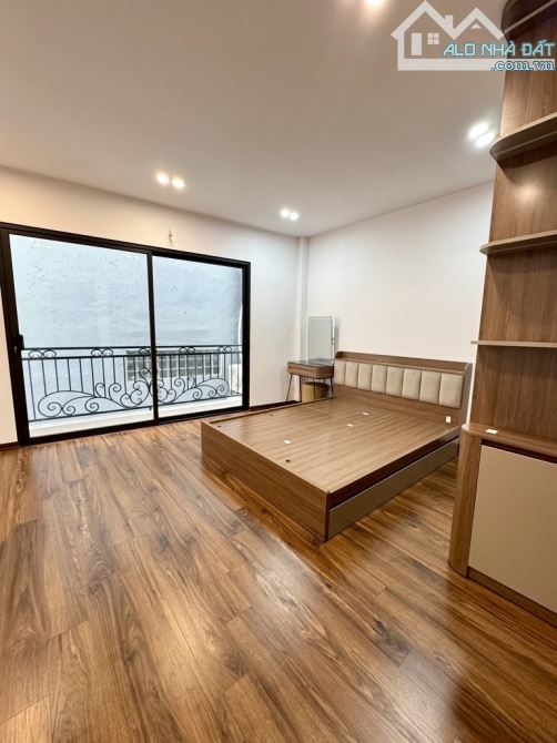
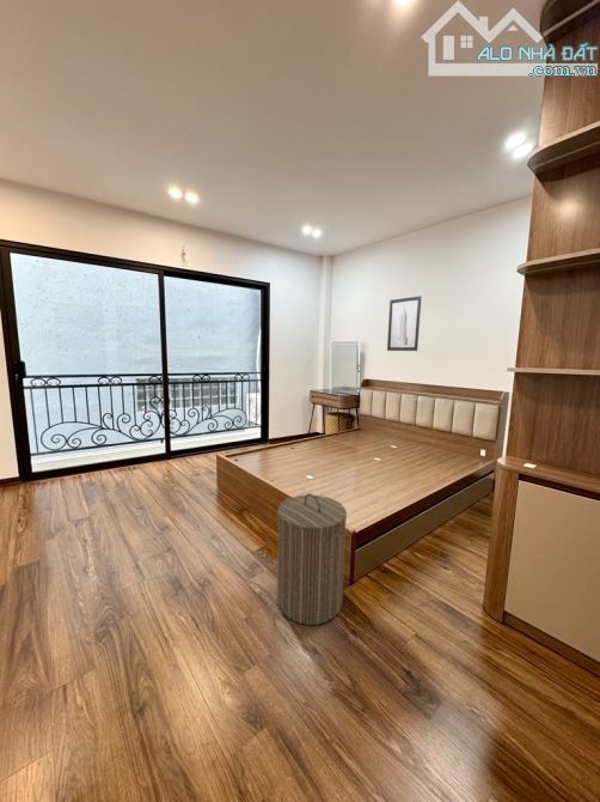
+ wall art (403, 324)
+ laundry hamper (311, 548)
